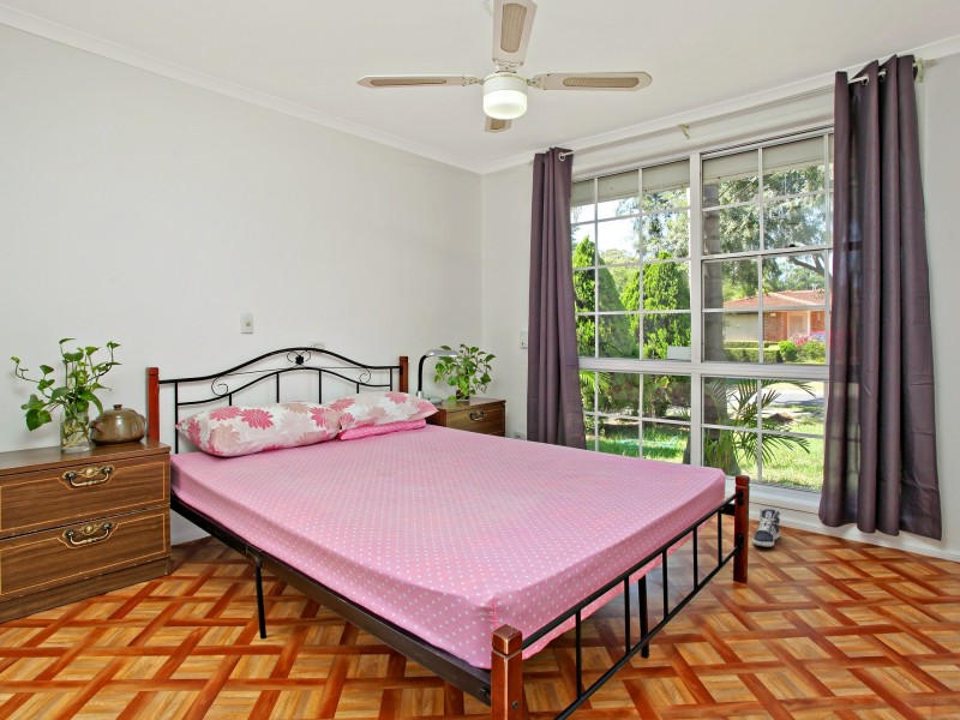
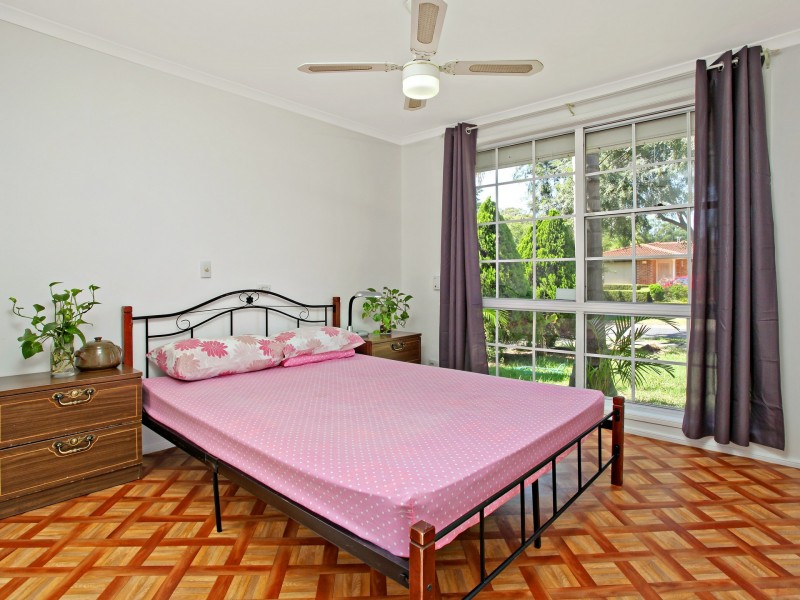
- sneaker (766, 526)
